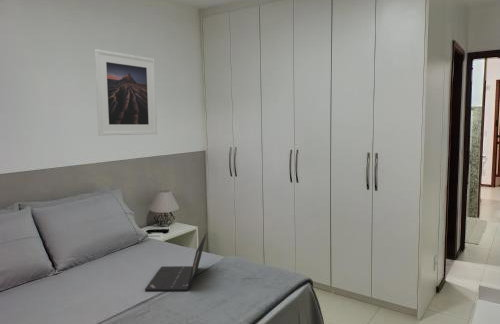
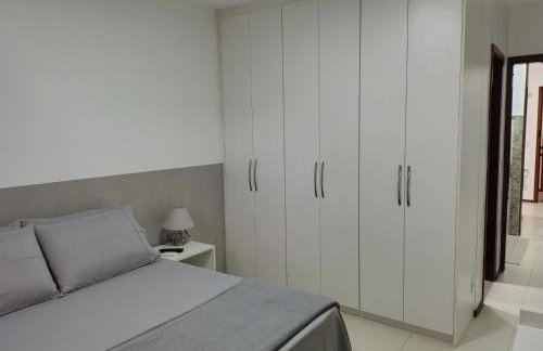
- laptop (177, 266)
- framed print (128, 94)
